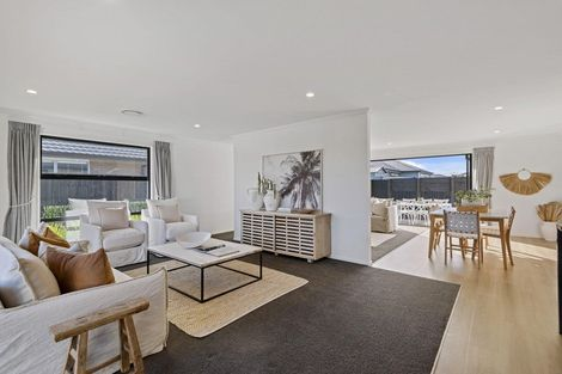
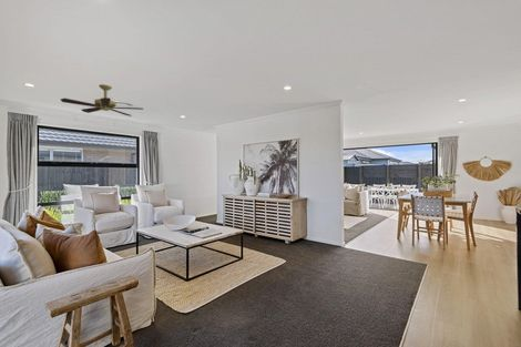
+ ceiling fan (104, 96)
